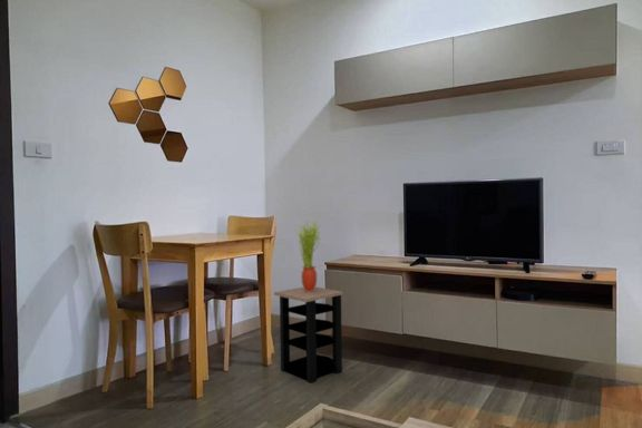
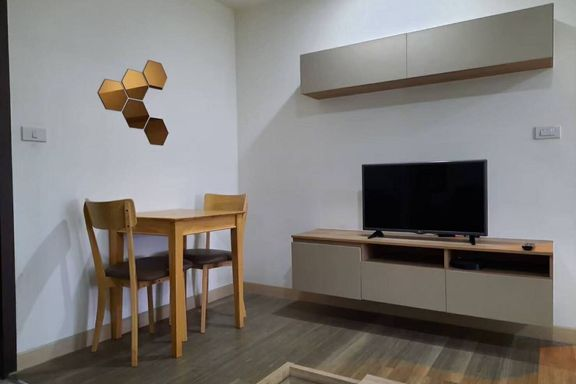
- side table (310, 331)
- potted plant (308, 254)
